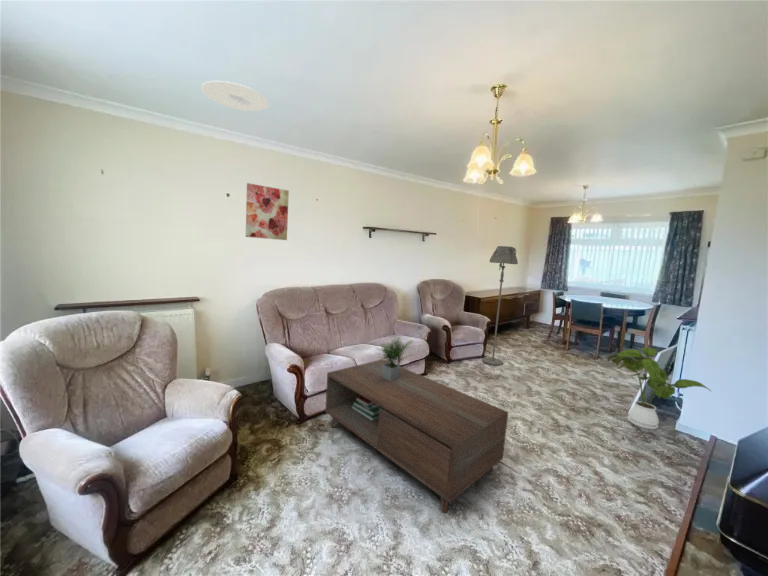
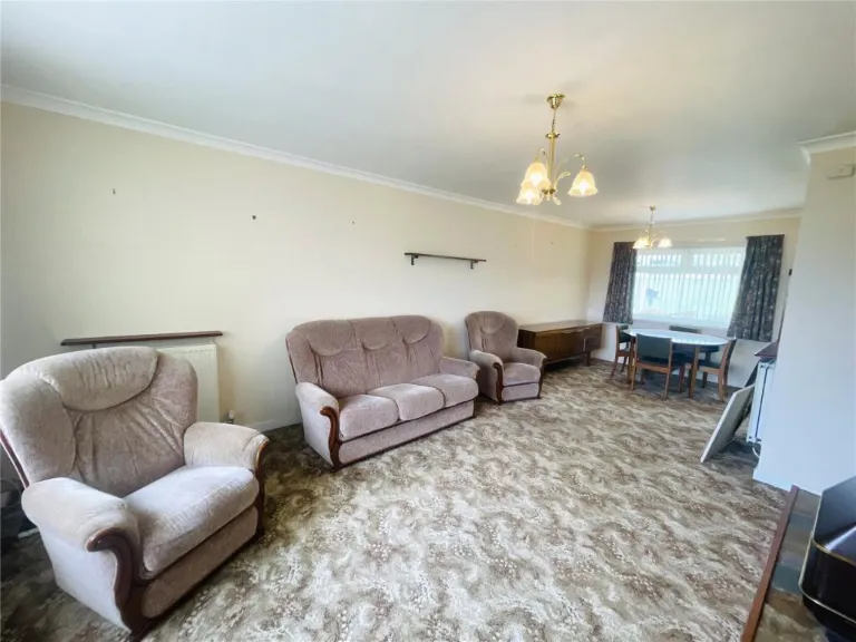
- ceiling light (236, 94)
- coffee table (408, 397)
- house plant (649, 386)
- floor lamp (498, 305)
- wall art (267, 213)
